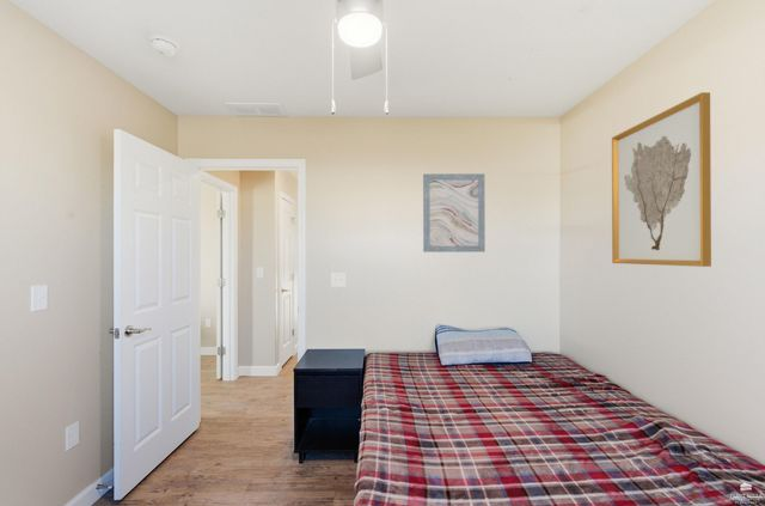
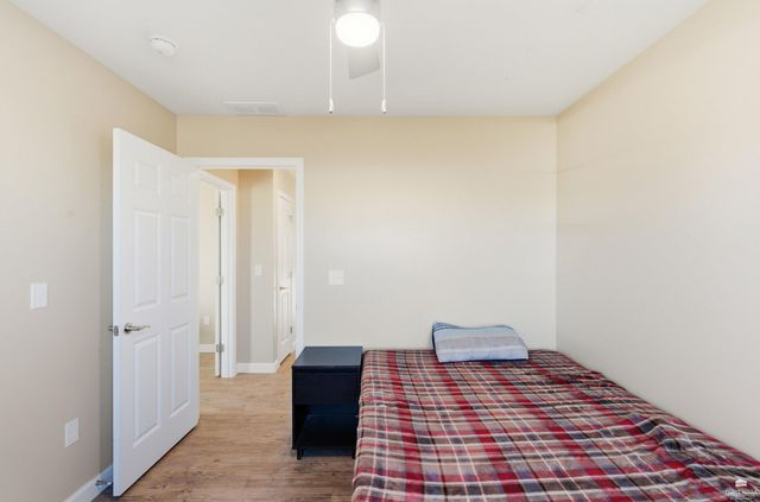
- wall art (453, 213)
- wall art (653, 191)
